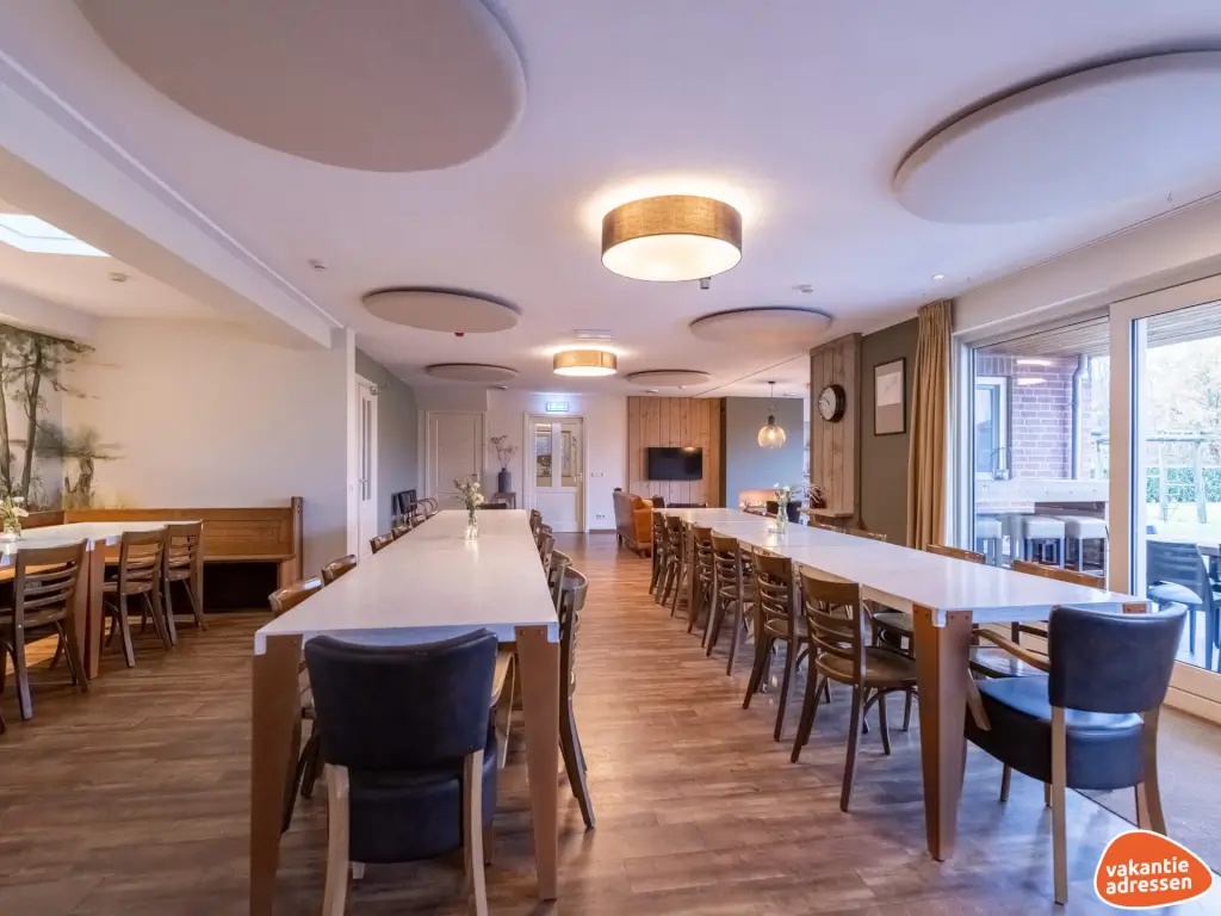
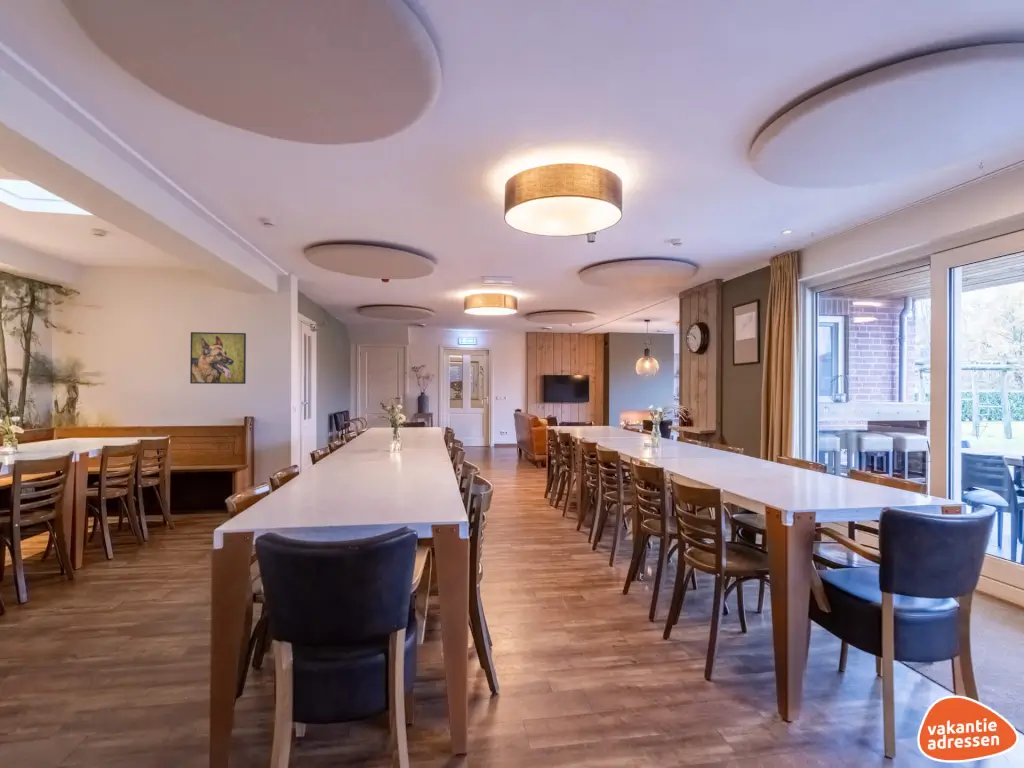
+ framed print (218, 358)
